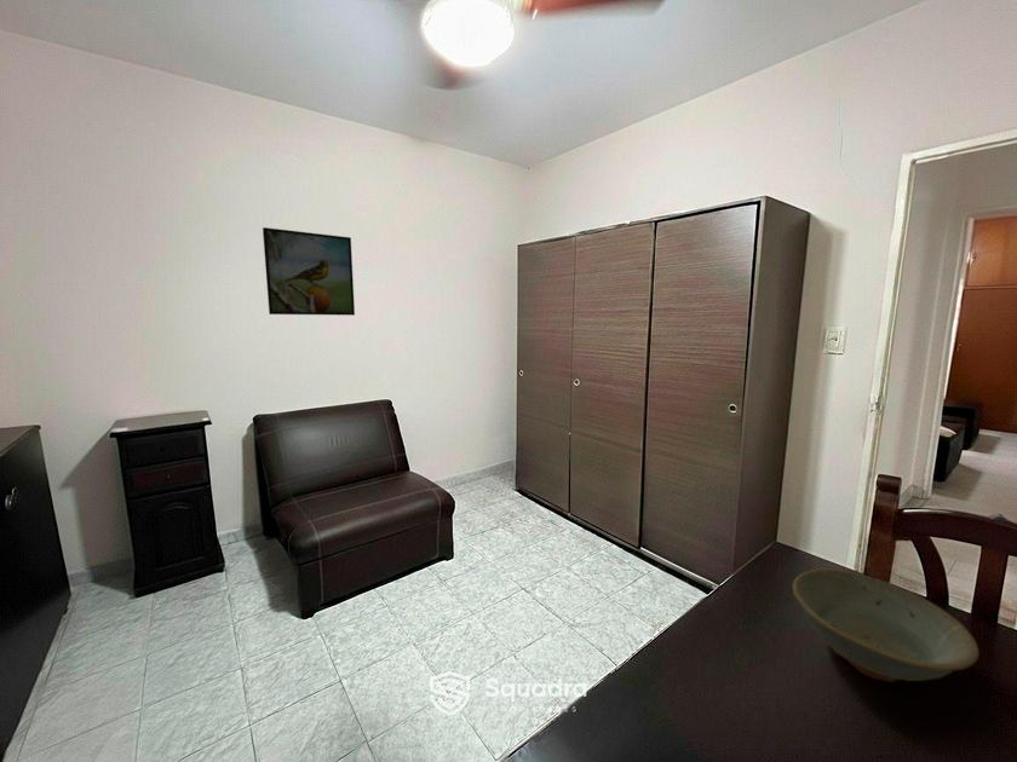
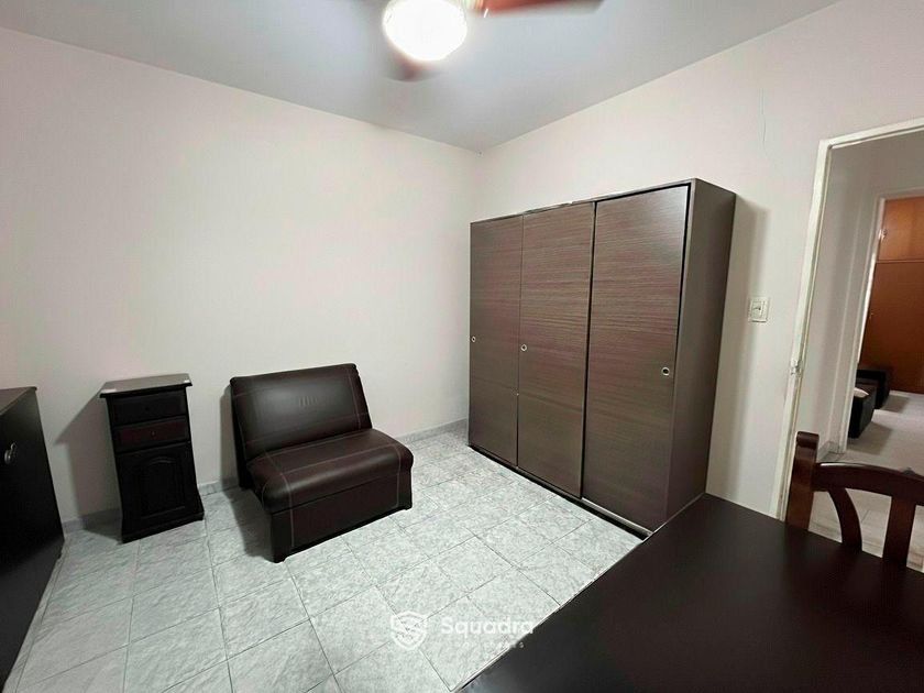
- dish (873, 634)
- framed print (311, 273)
